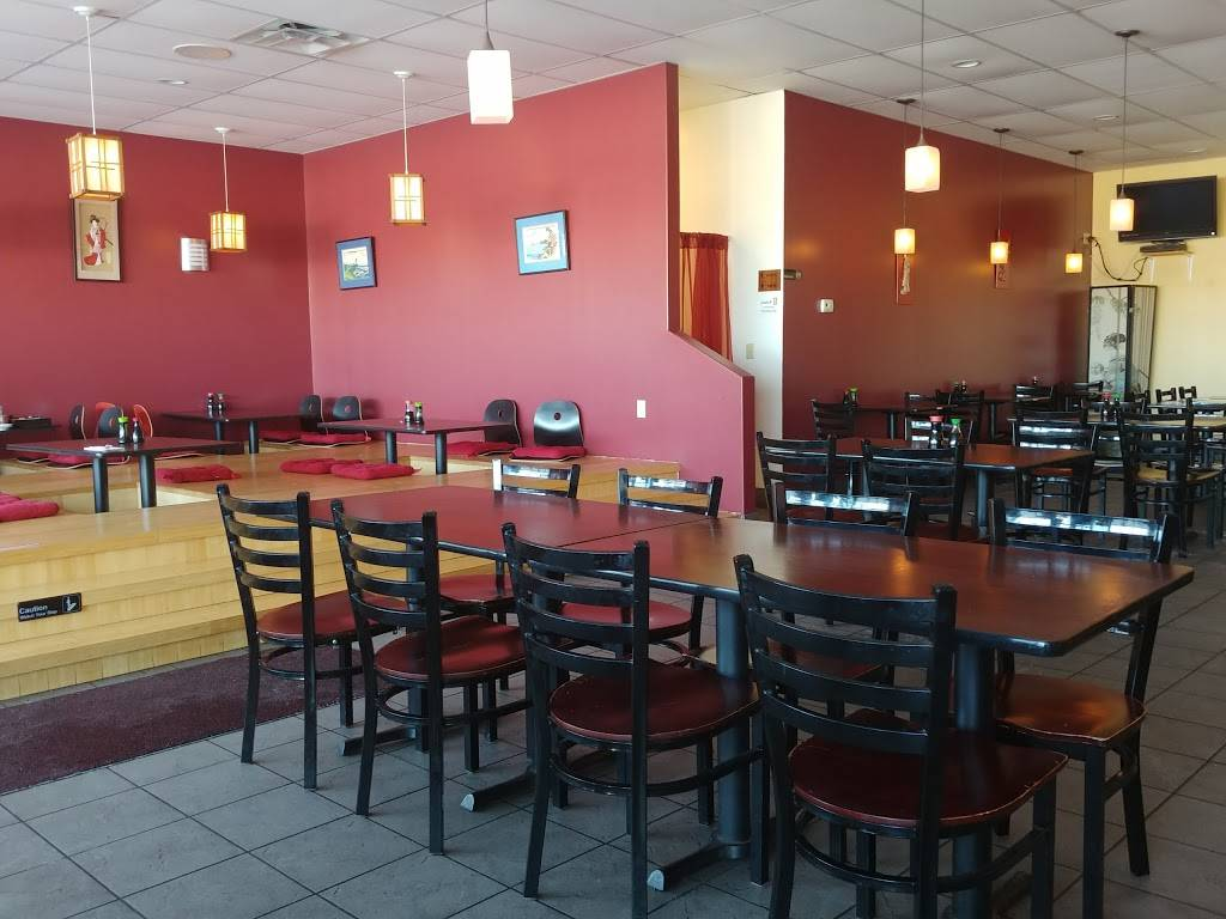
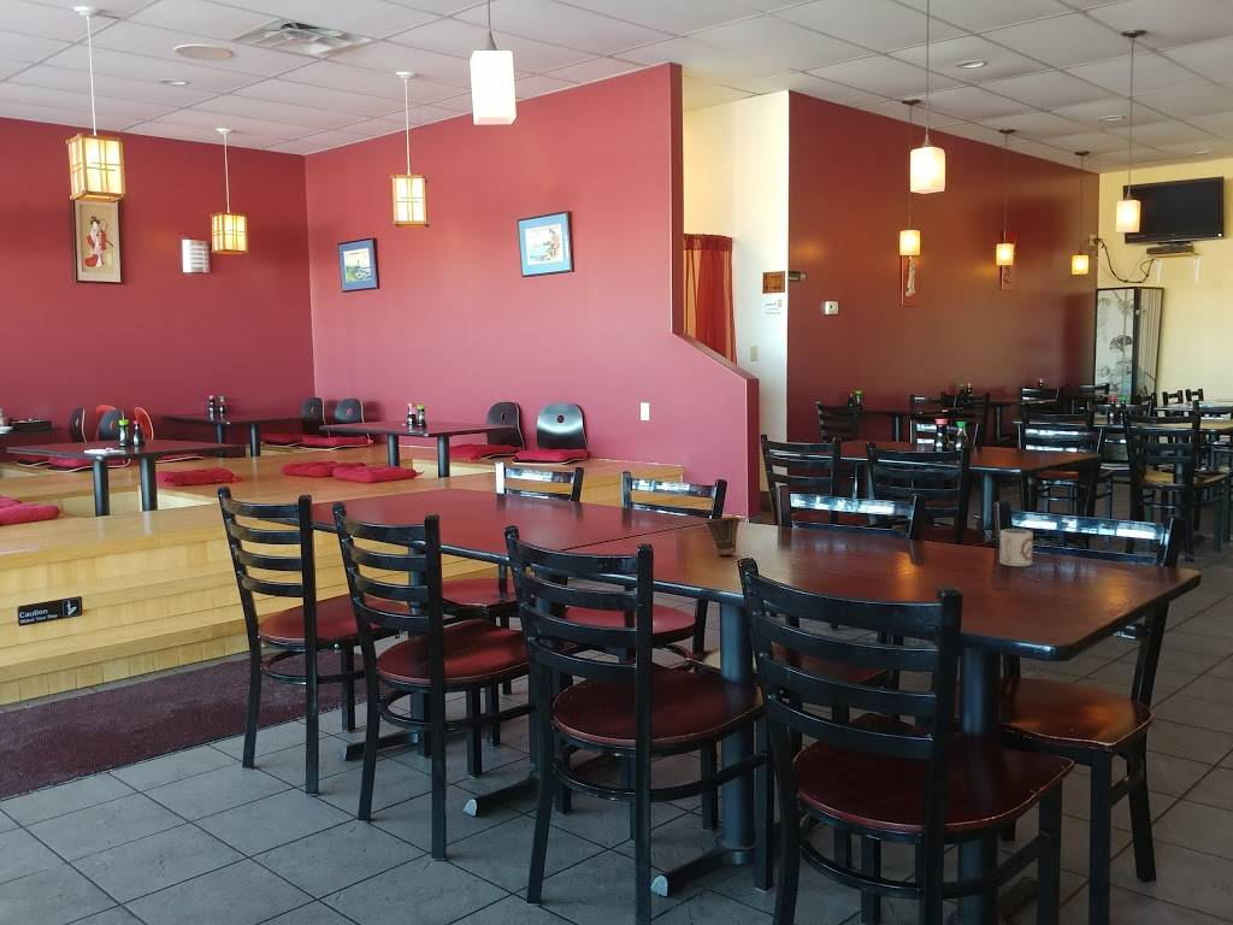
+ cup (722, 535)
+ cup (1013, 548)
